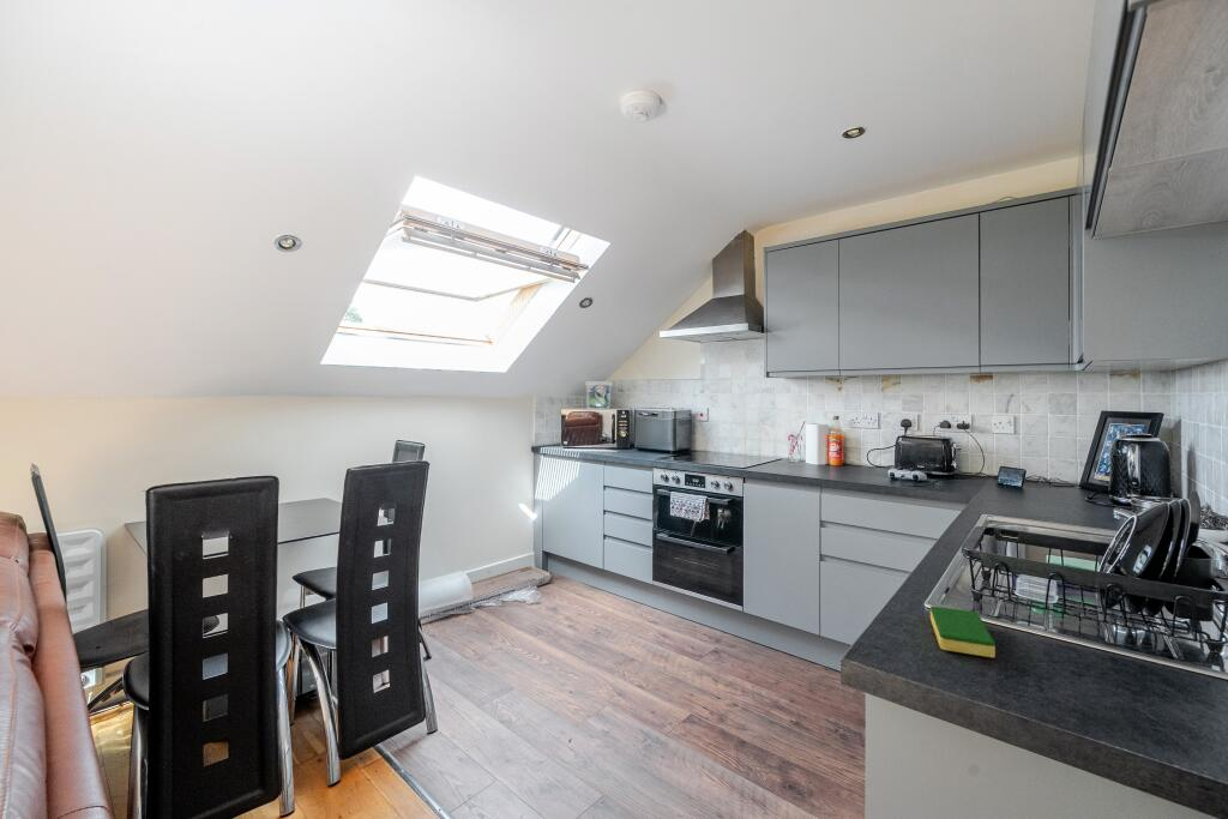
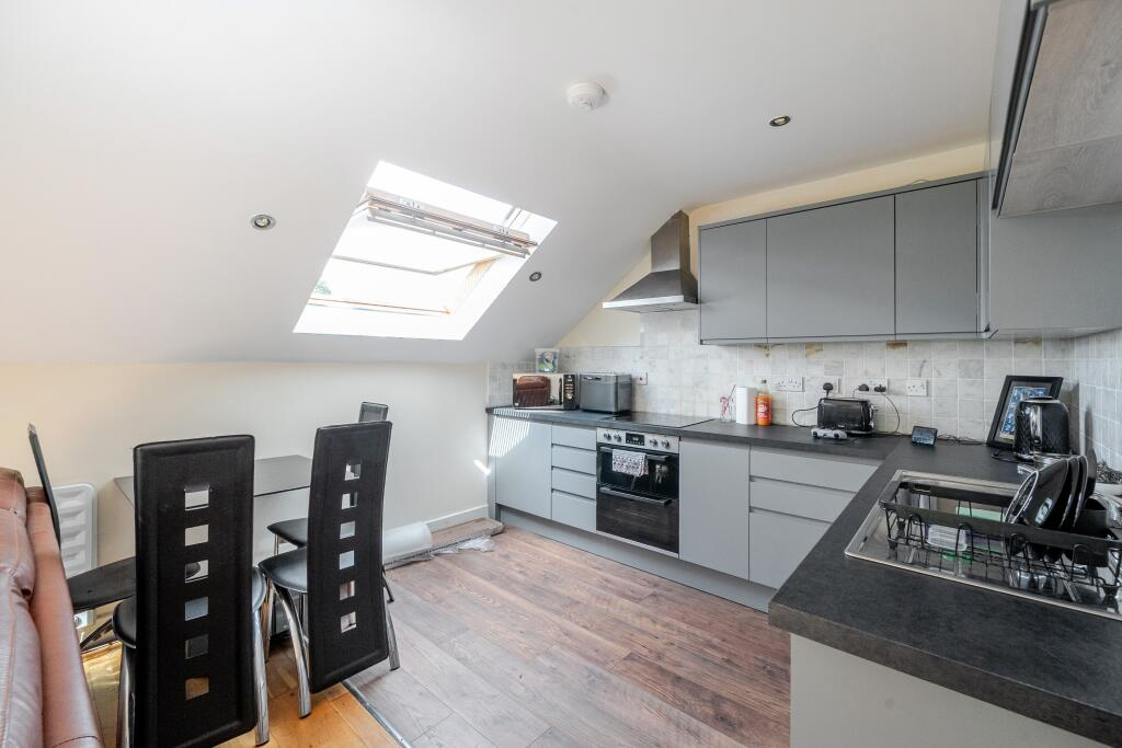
- dish sponge (959, 630)
